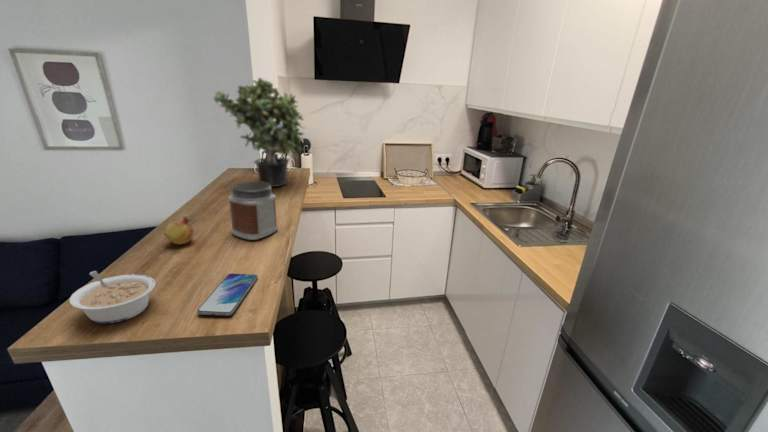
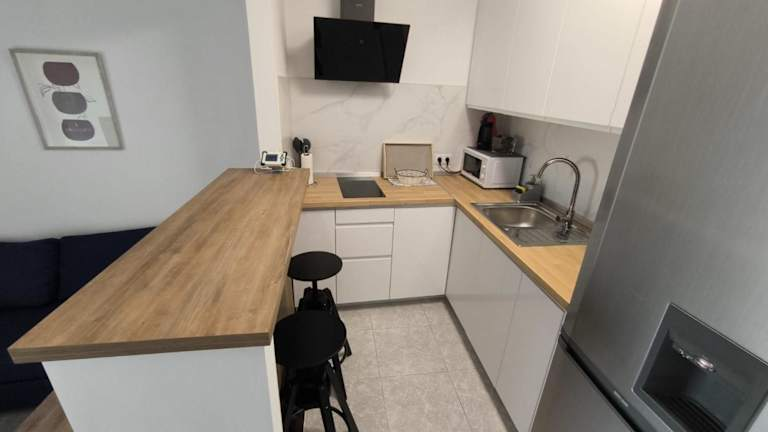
- potted plant (263, 134)
- fruit (179, 230)
- smartphone (230, 292)
- jar (253, 209)
- legume (113, 298)
